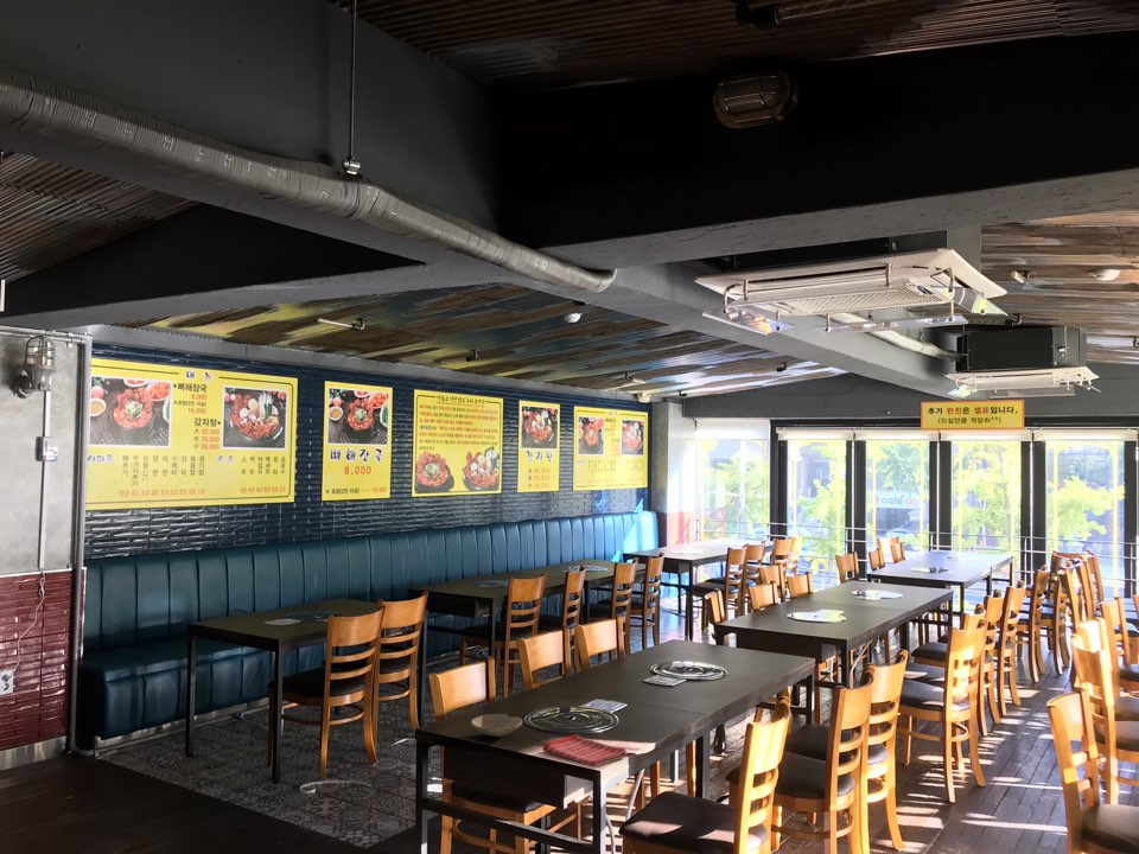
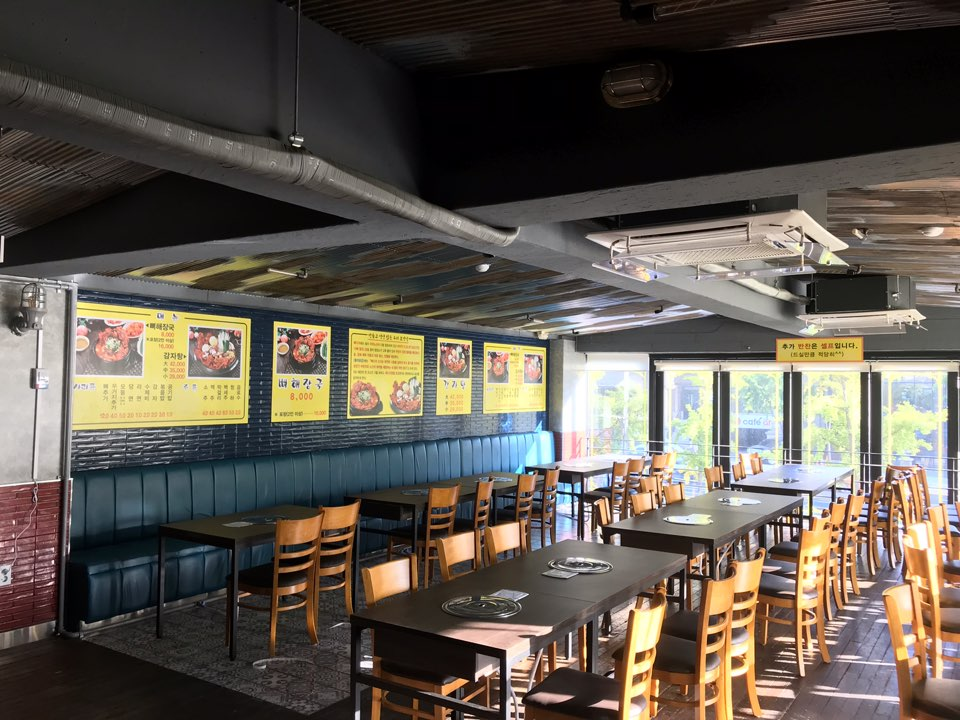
- bowl (496, 727)
- dish towel (584, 750)
